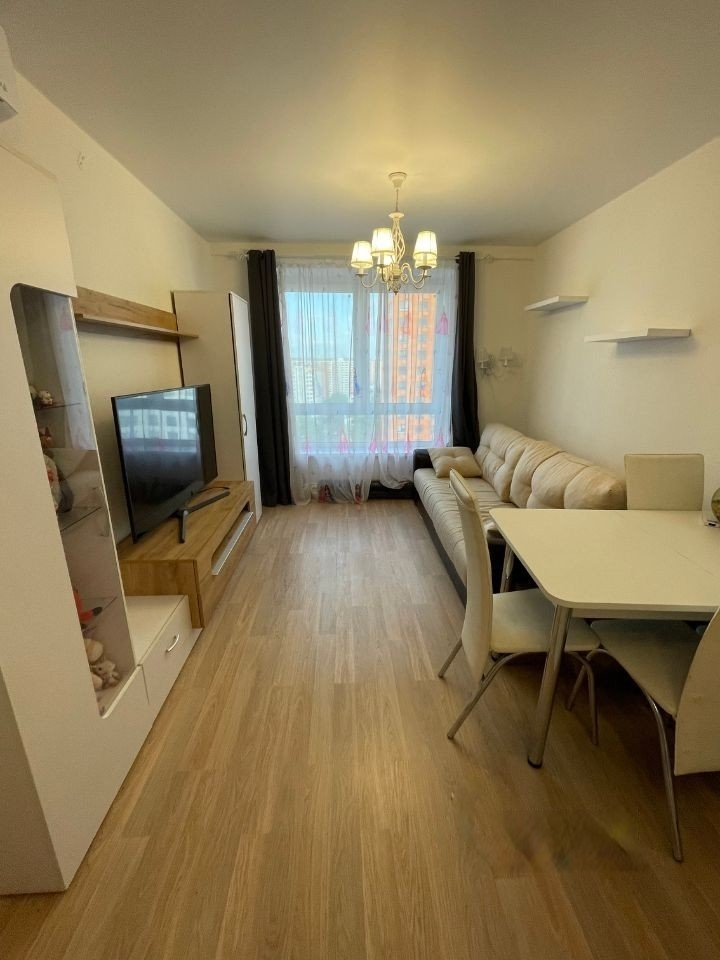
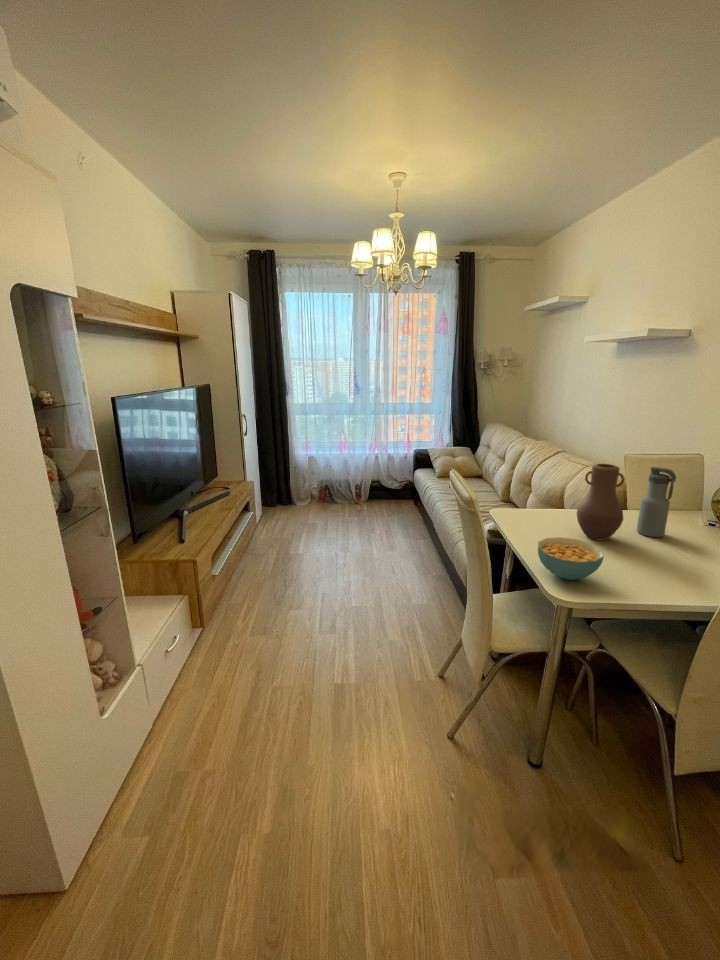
+ cereal bowl (568, 562)
+ vase (601, 501)
+ water bottle (655, 501)
